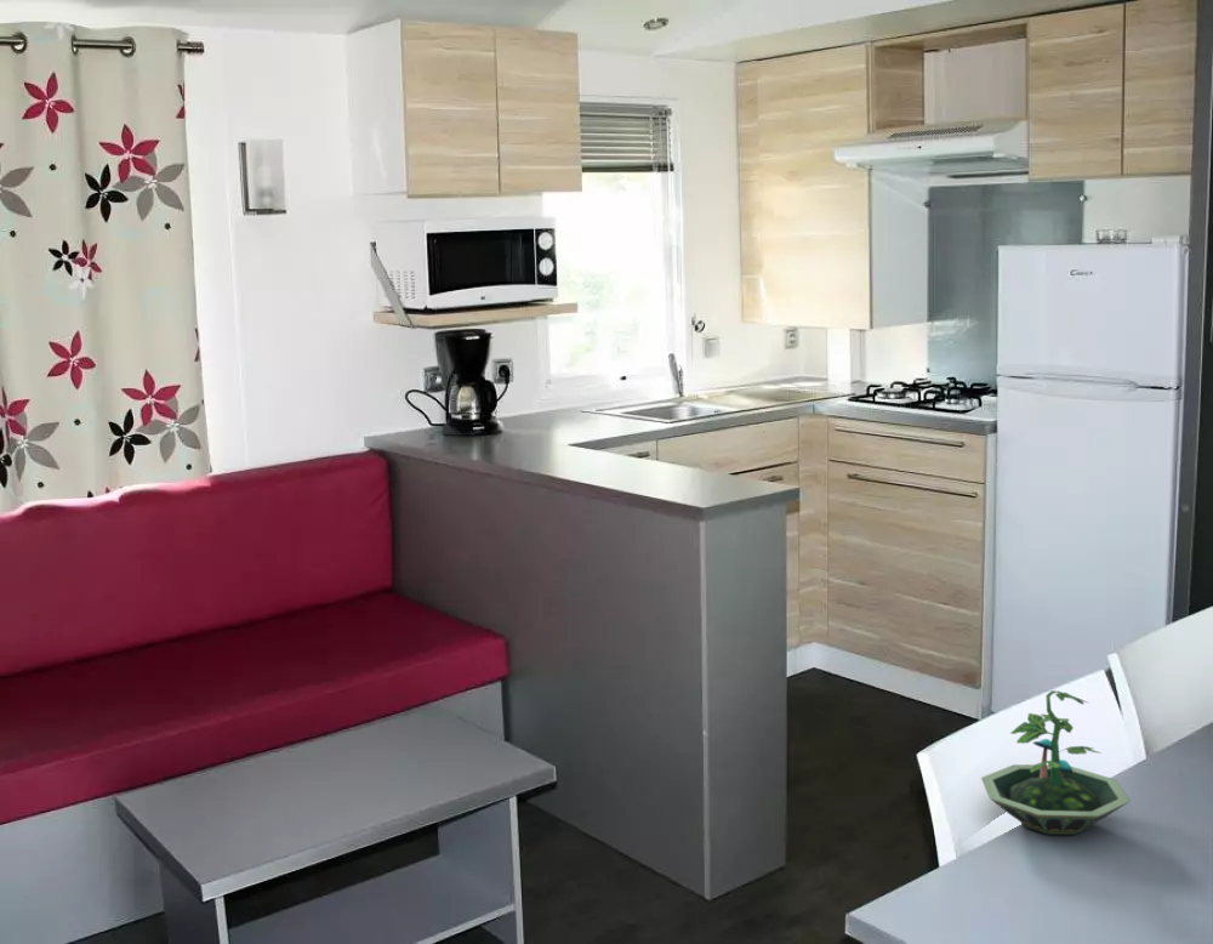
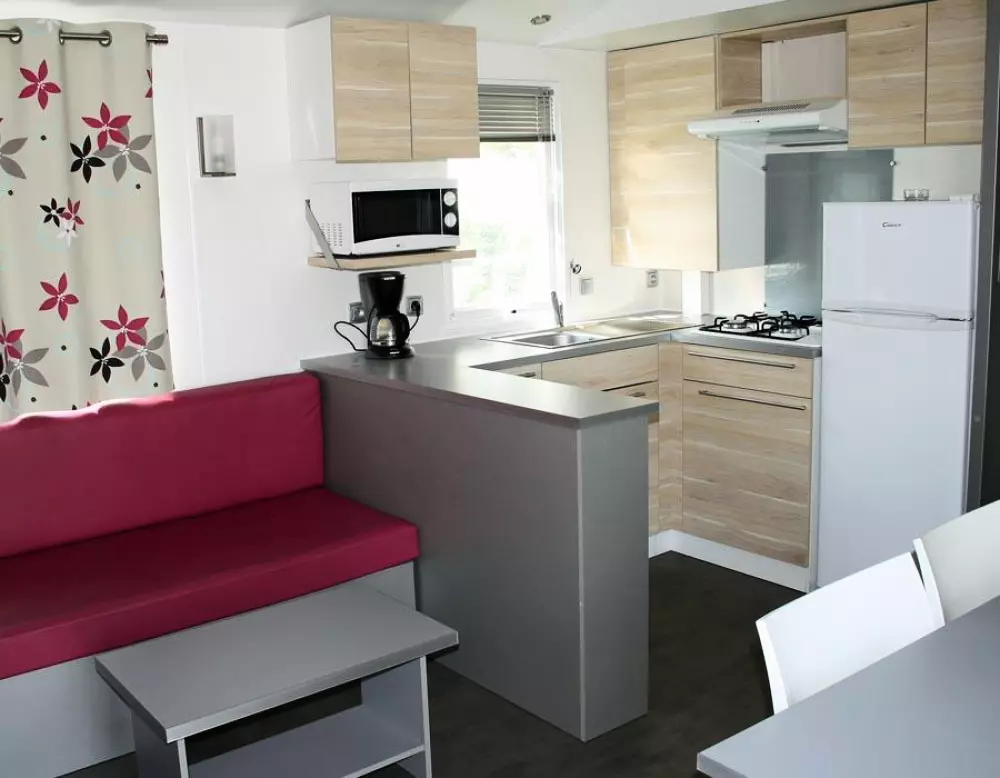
- terrarium (1054, 715)
